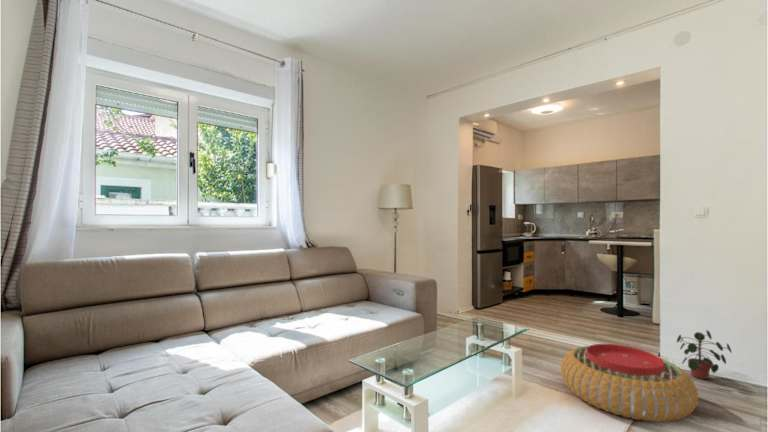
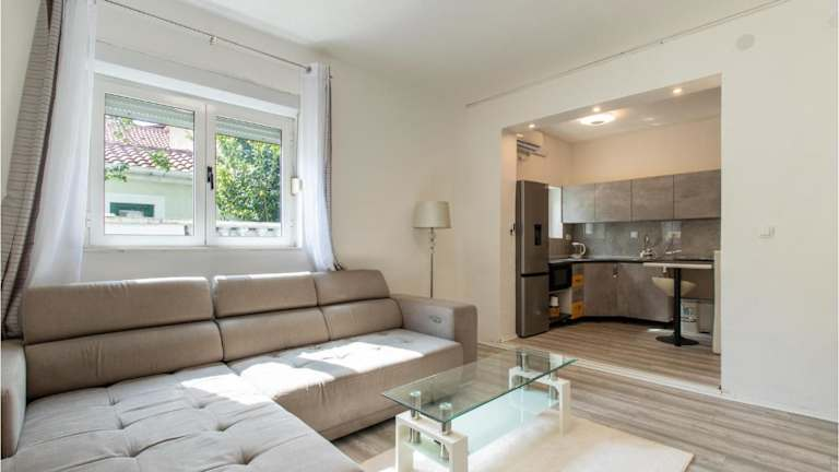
- potted plant (703, 351)
- pouf (623, 375)
